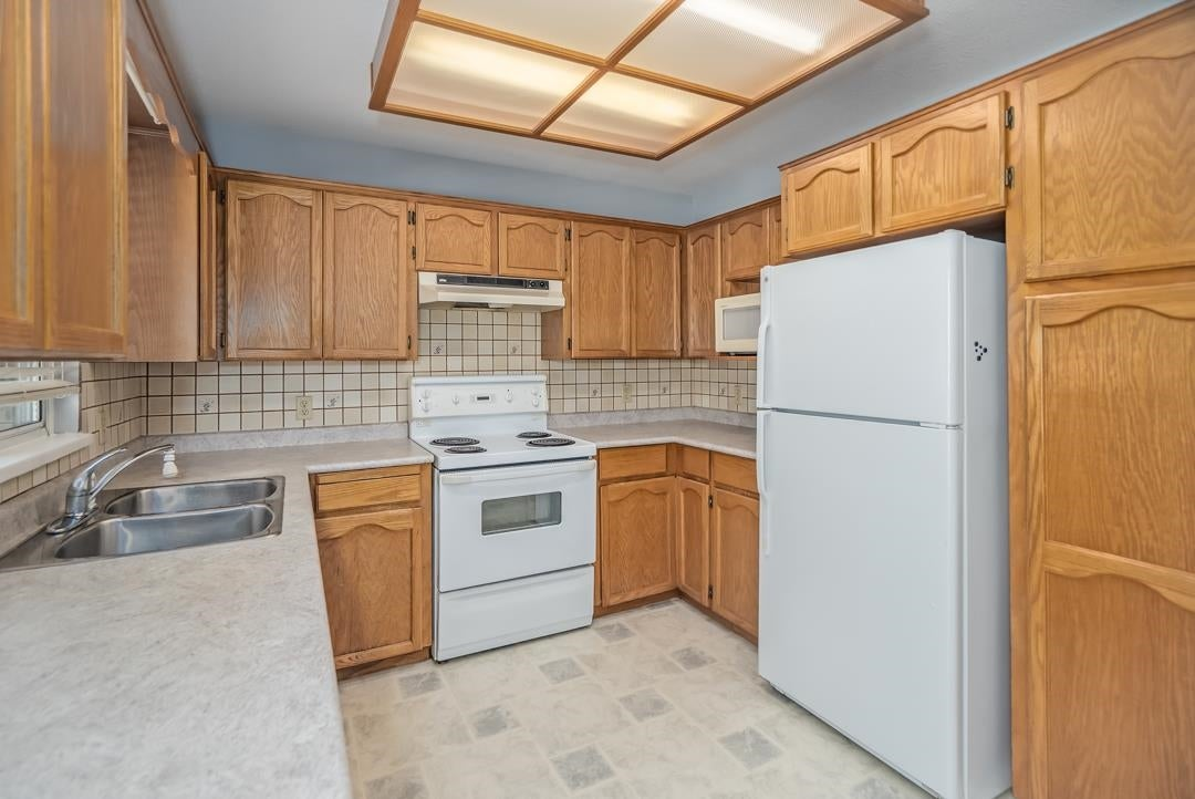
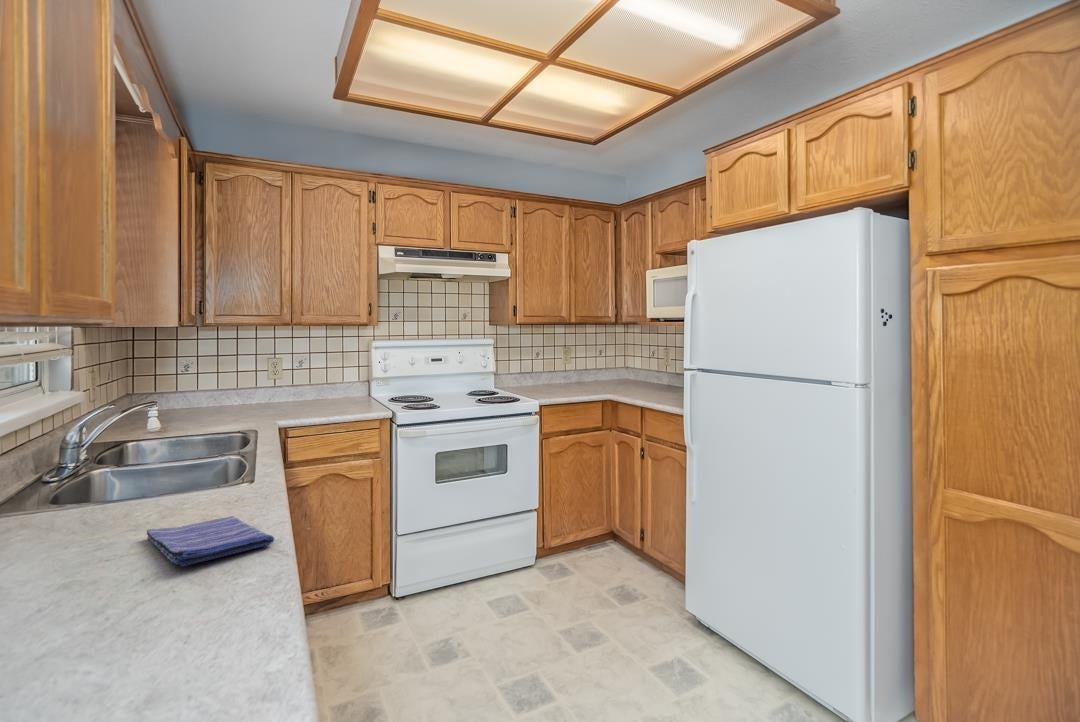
+ dish towel (209, 535)
